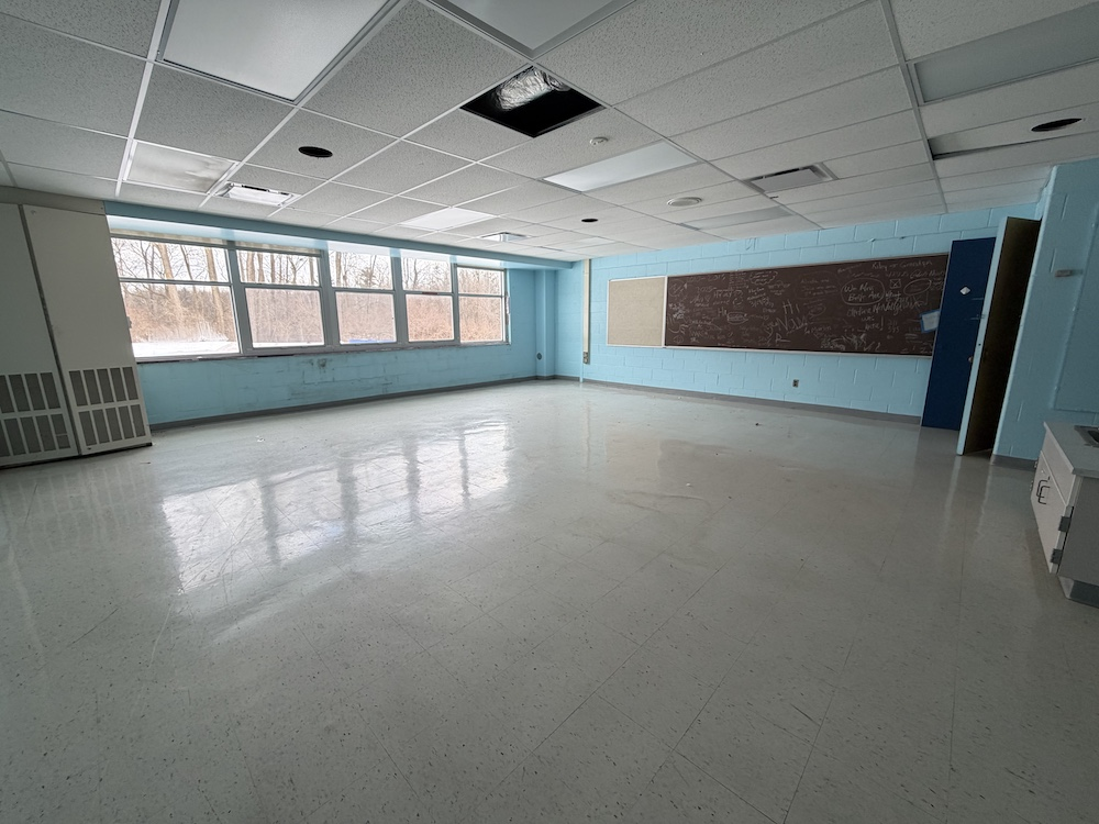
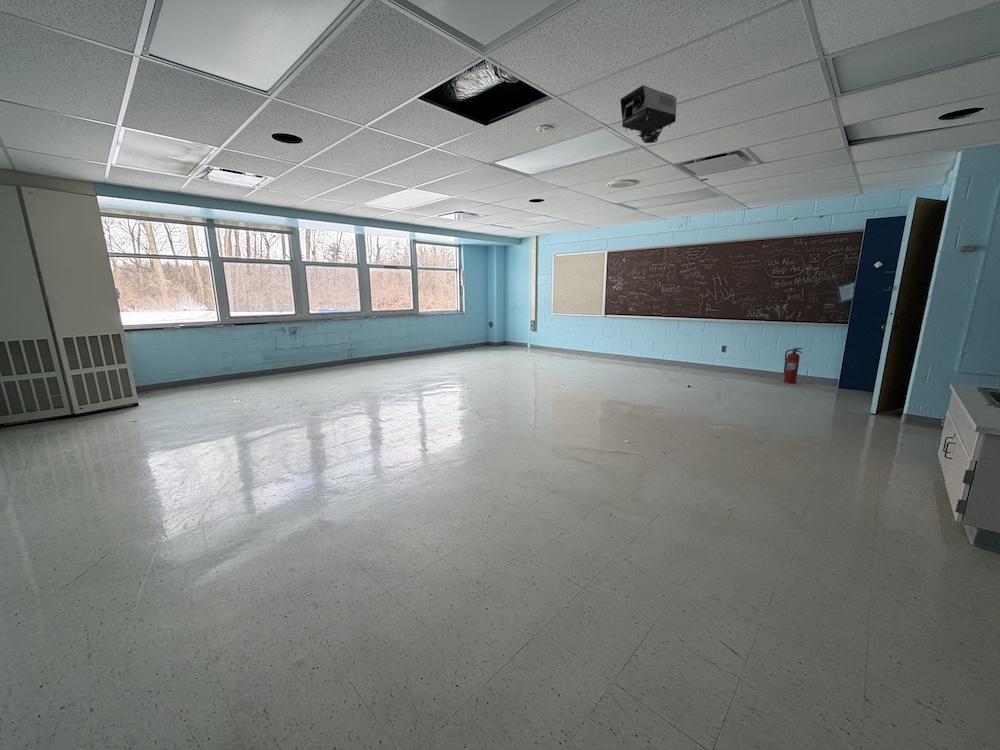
+ projector (647, 117)
+ fire extinguisher (792, 365)
